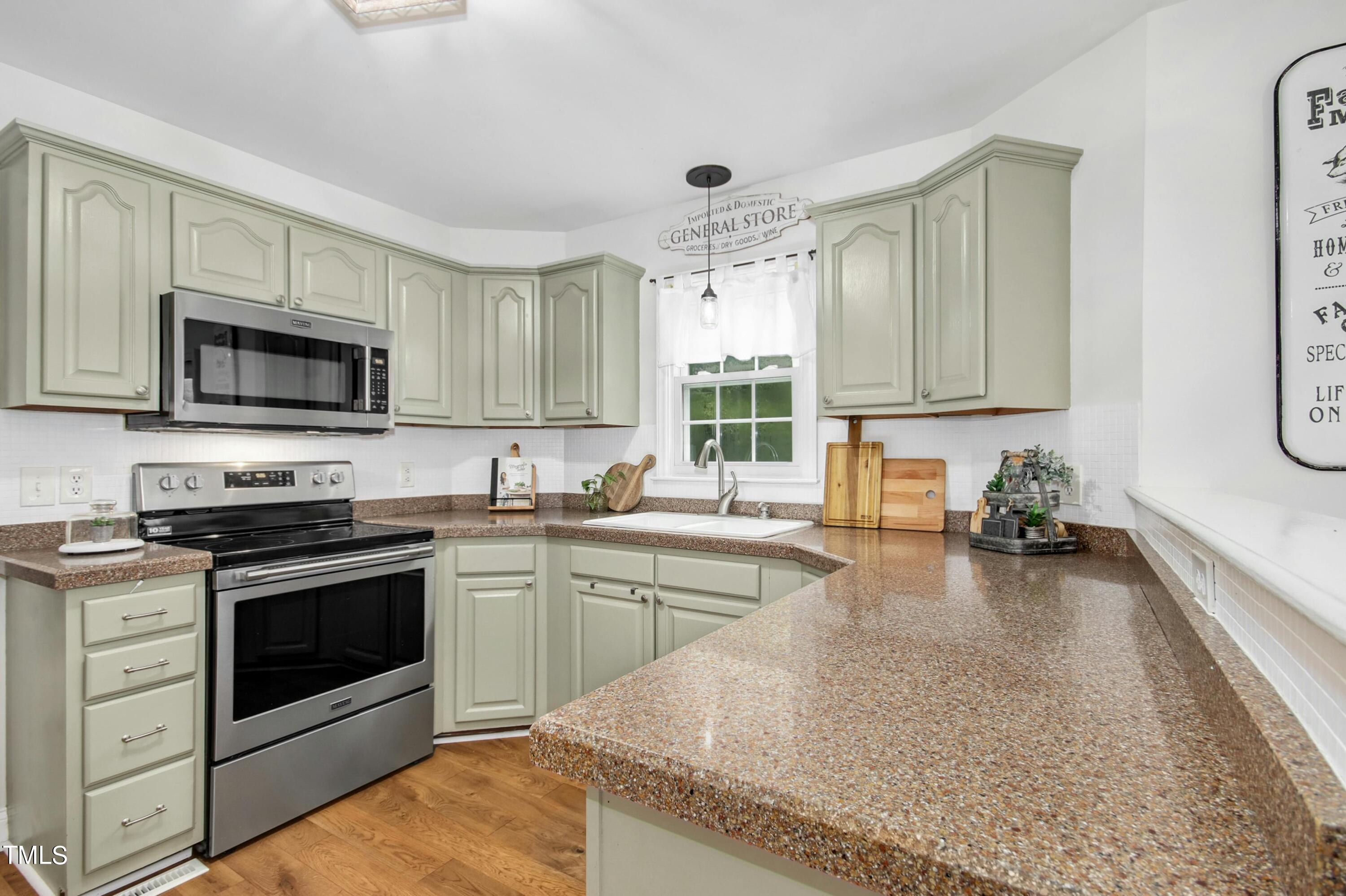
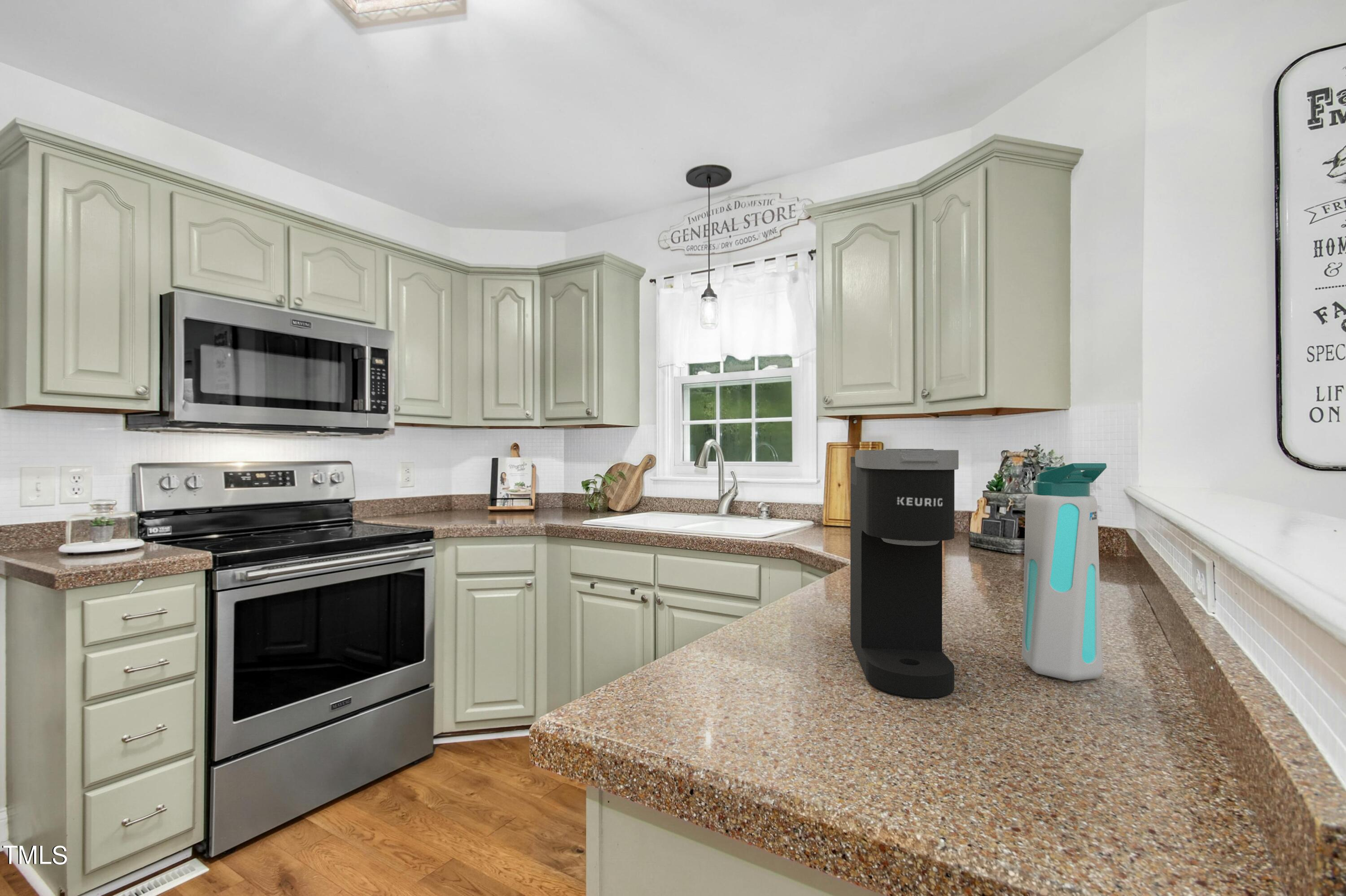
+ coffee maker (897, 556)
+ water bottle (1065, 568)
